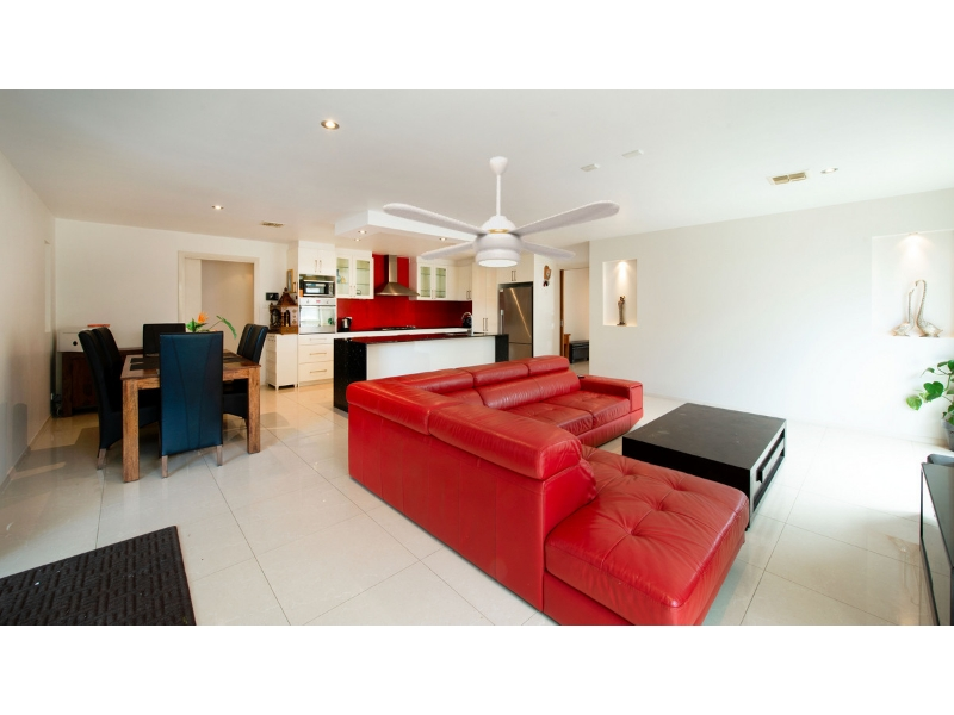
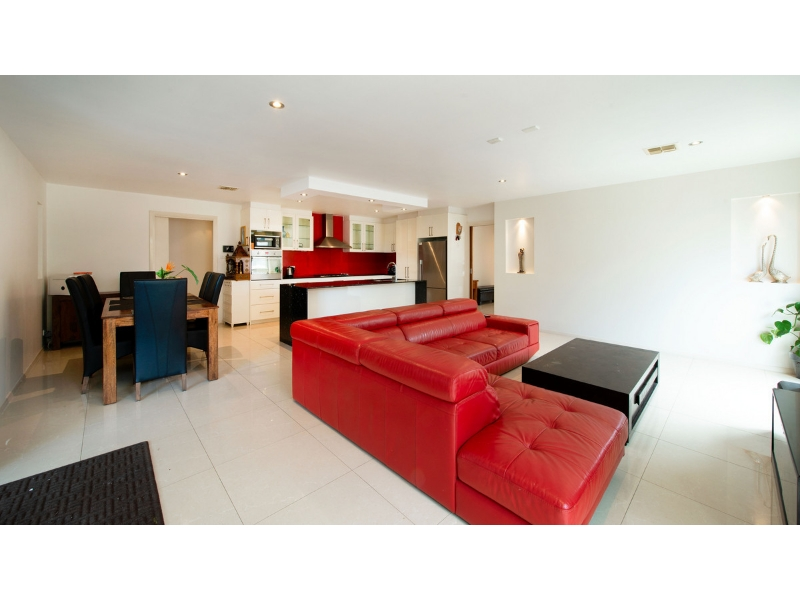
- ceiling fan (498, 212)
